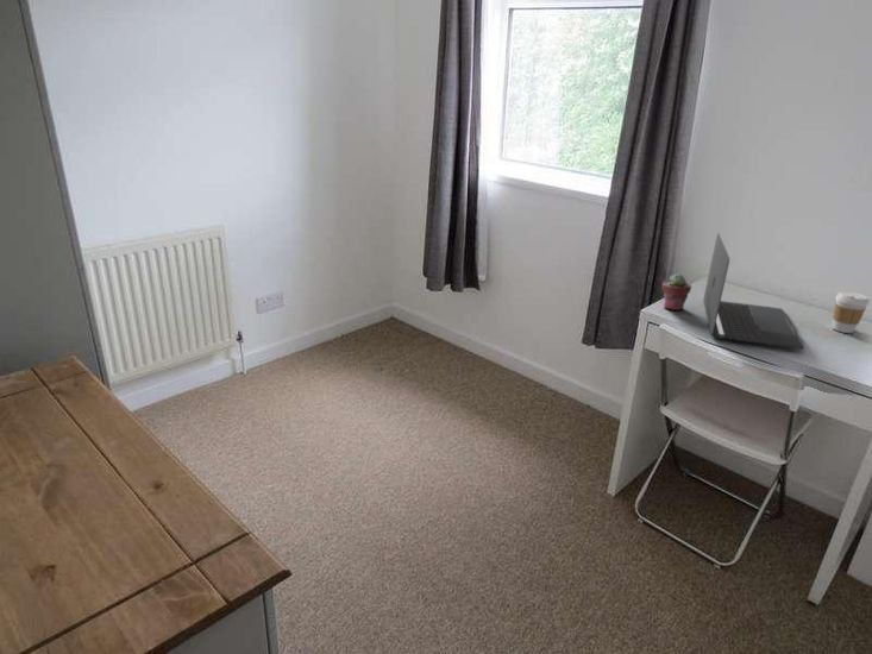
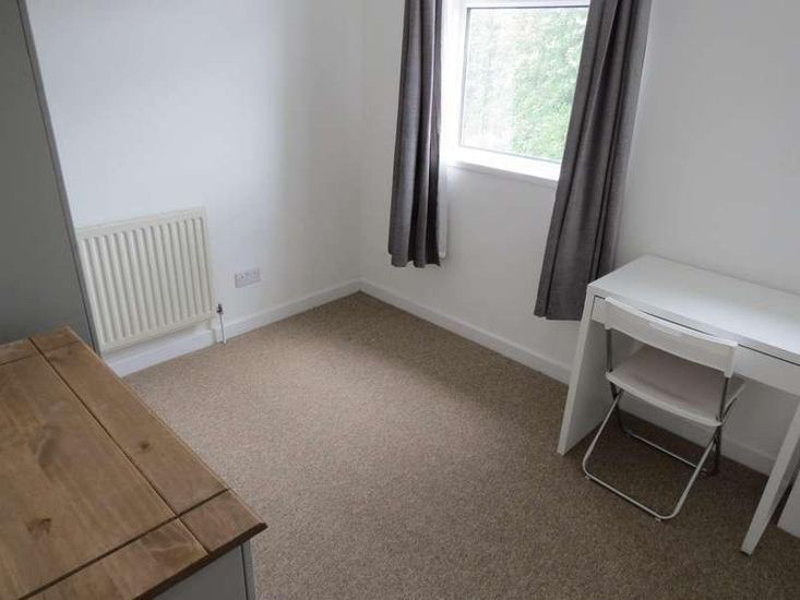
- potted succulent (676, 290)
- laptop (752, 304)
- coffee cup (848, 312)
